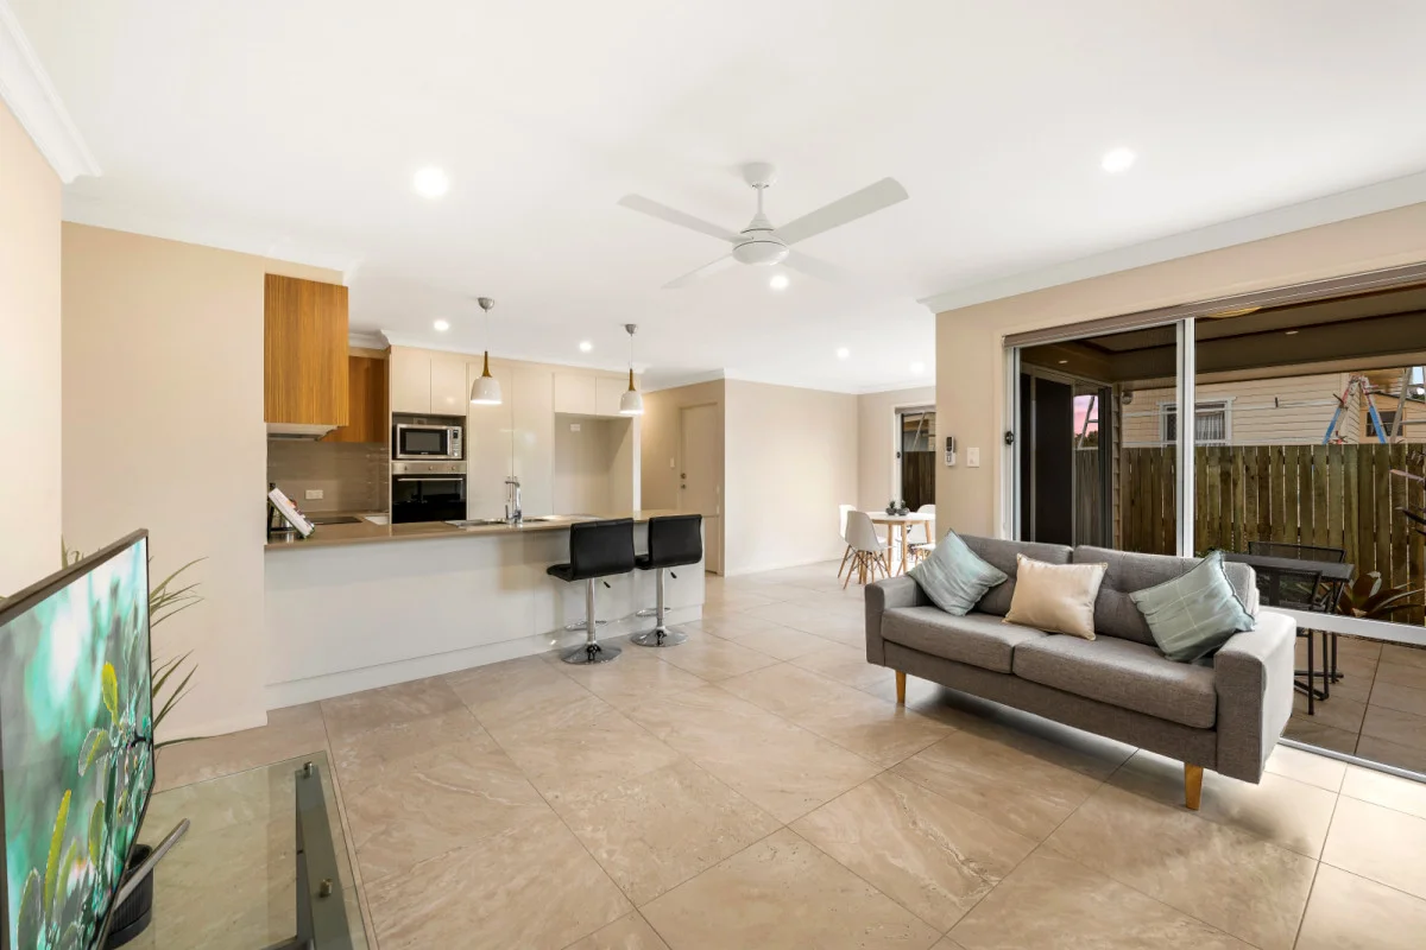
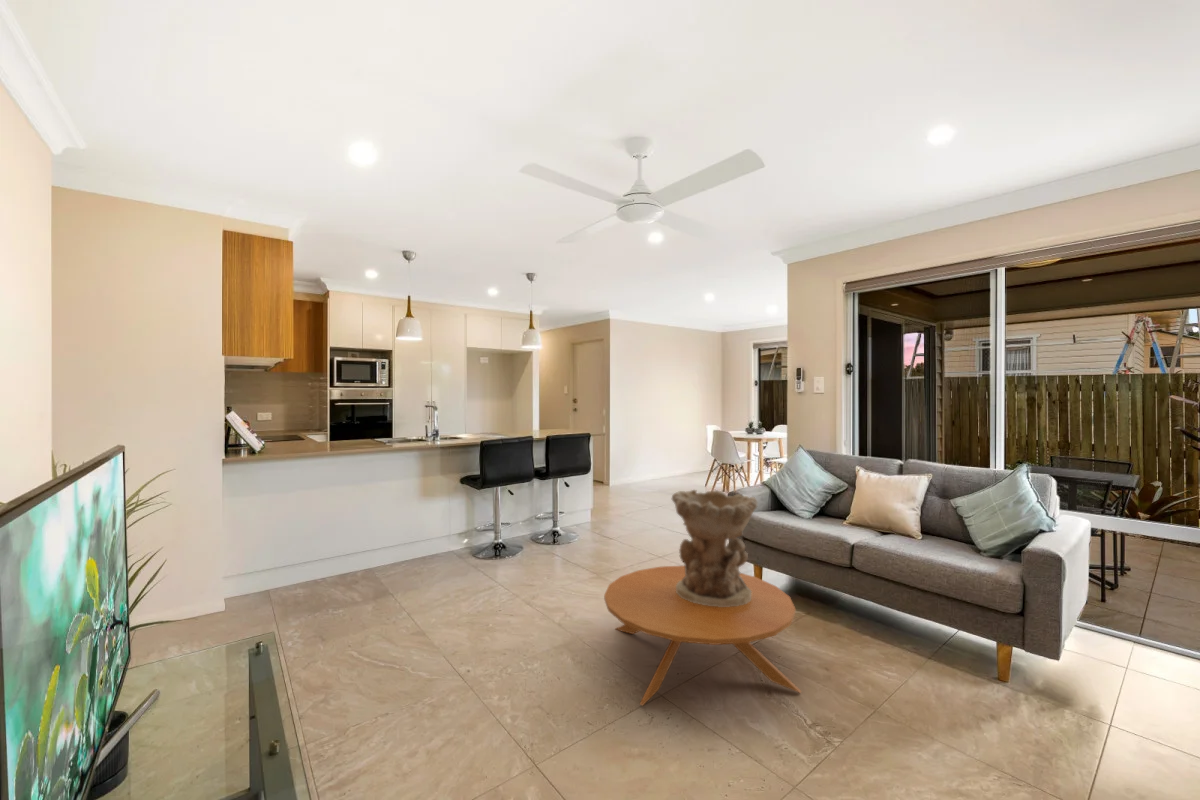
+ decorative bowl (713, 544)
+ coffee table (696, 626)
